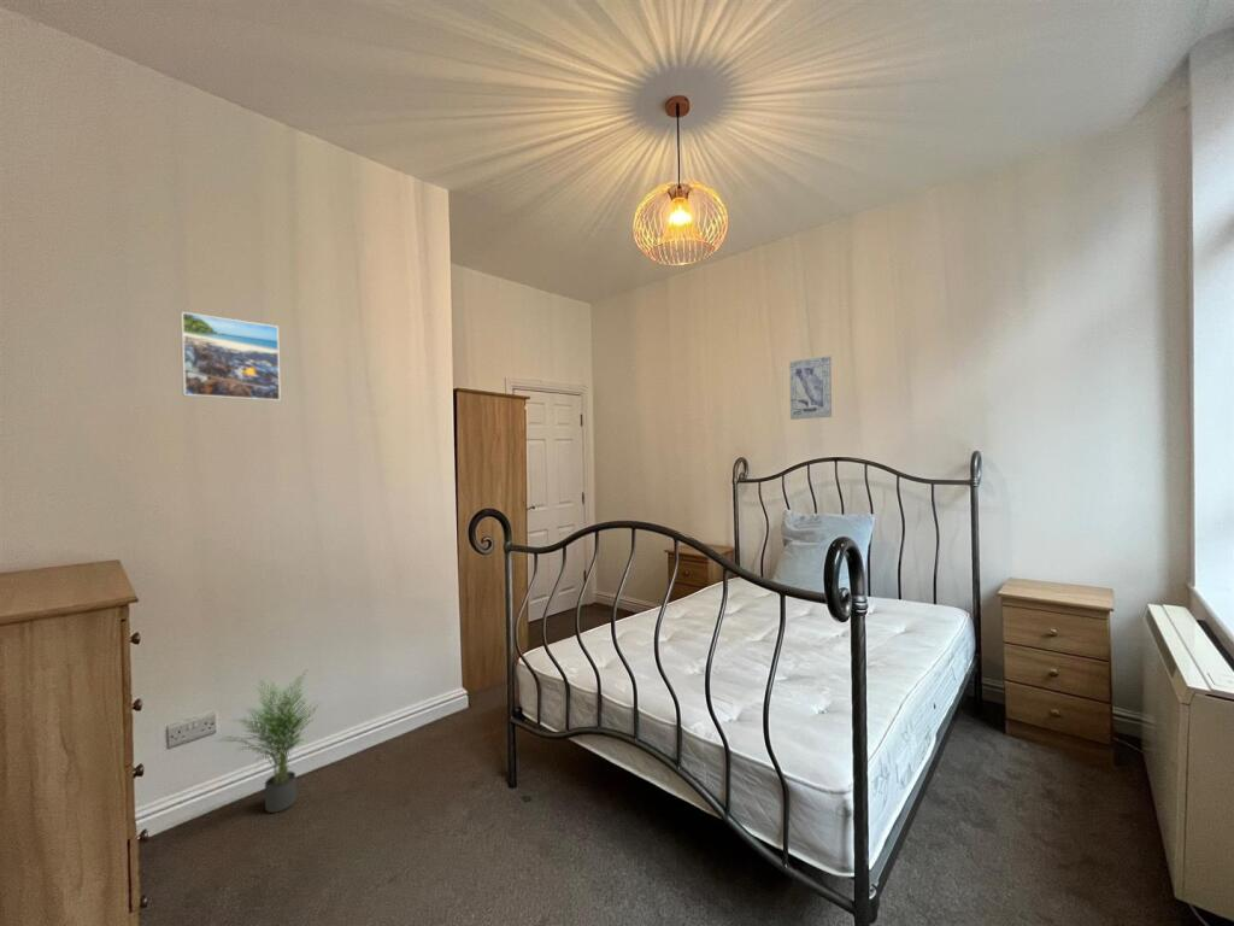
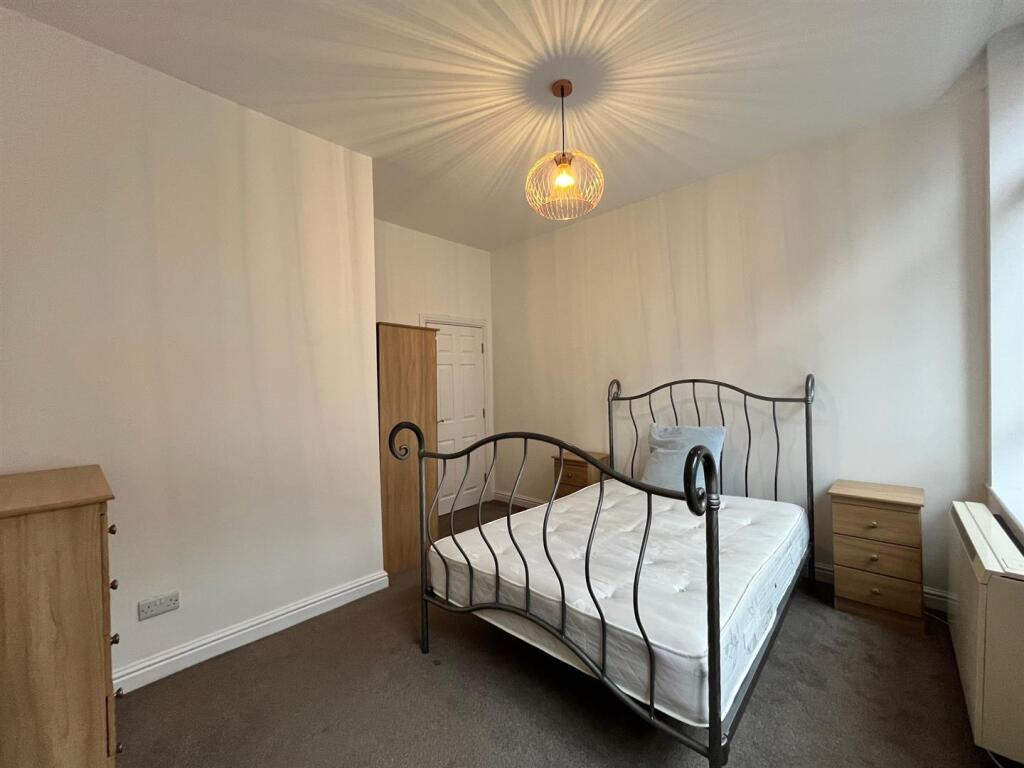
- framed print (233, 358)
- potted plant (271, 743)
- wall art (810, 388)
